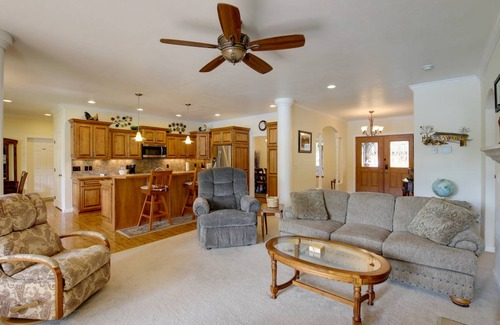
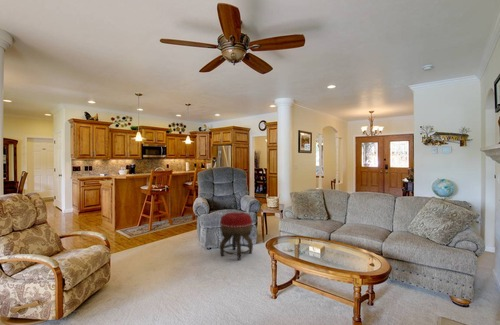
+ footstool (236, 234)
